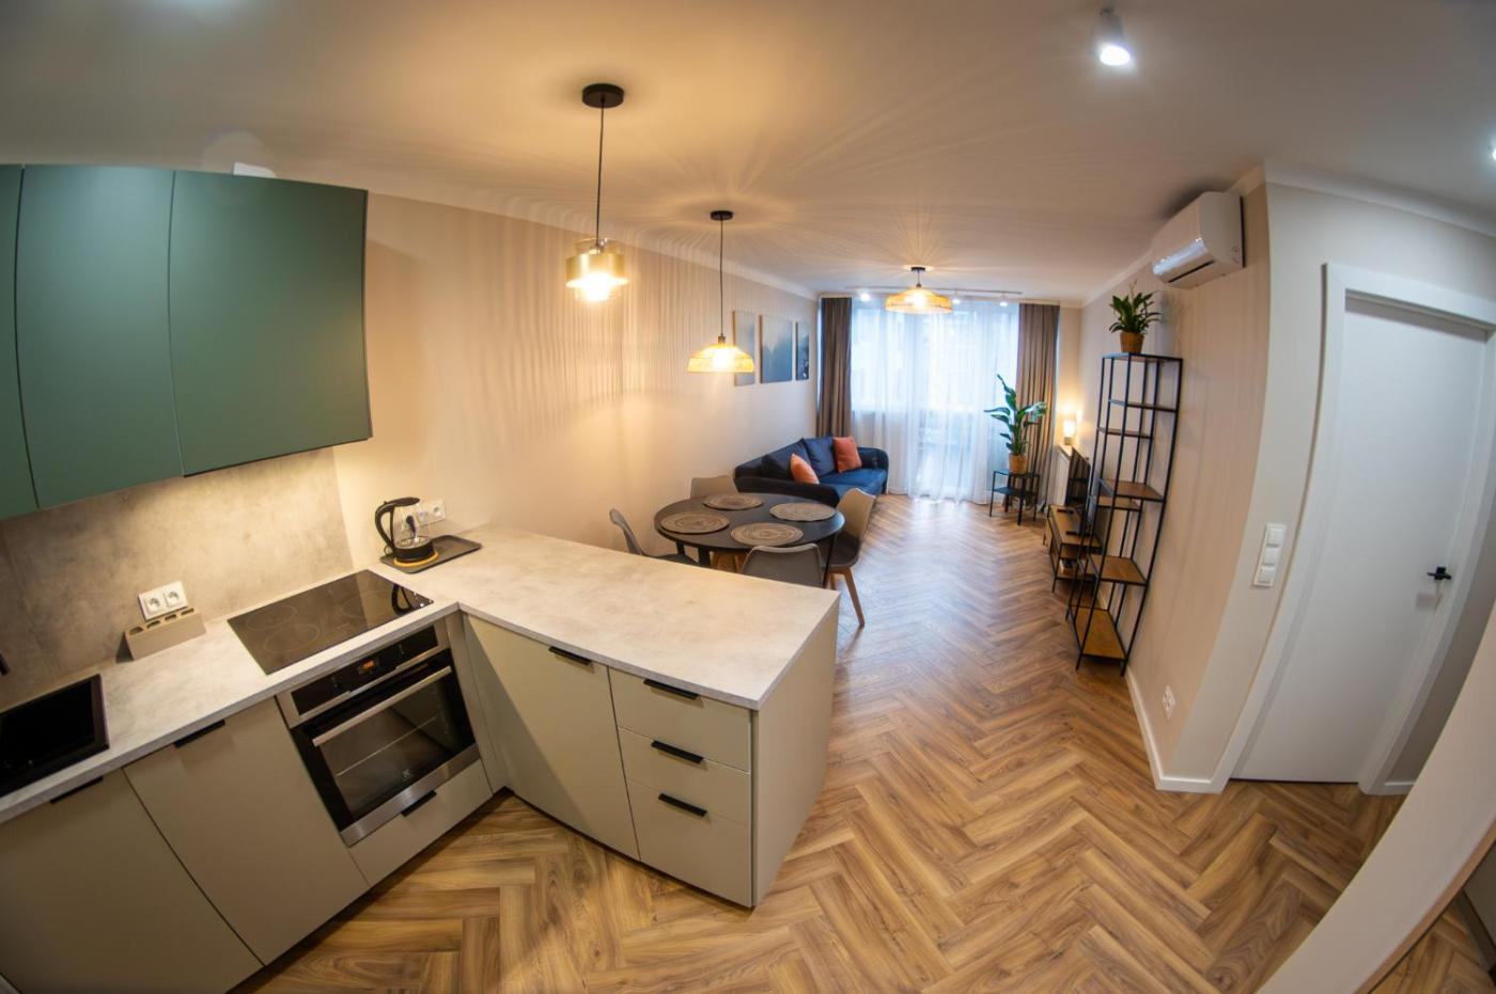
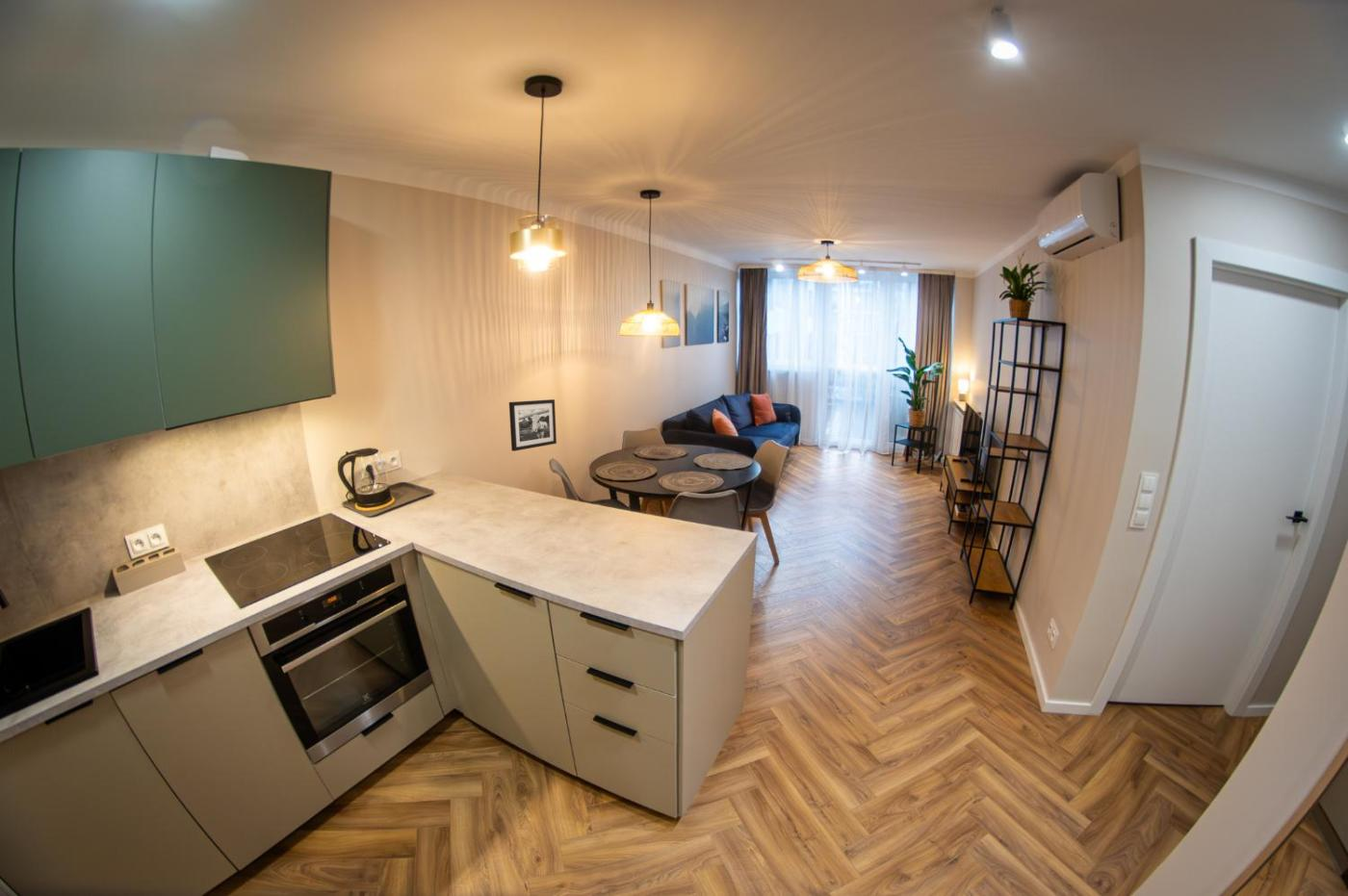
+ picture frame (533, 423)
